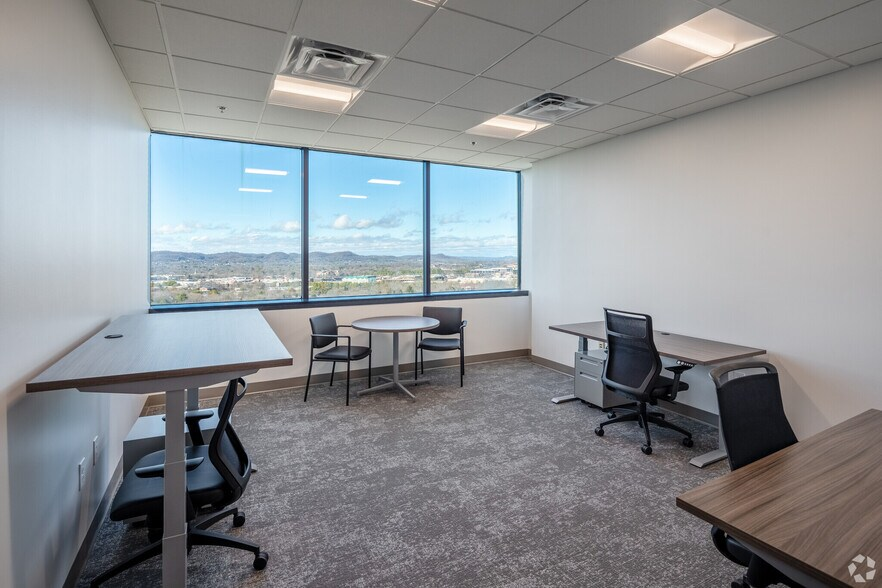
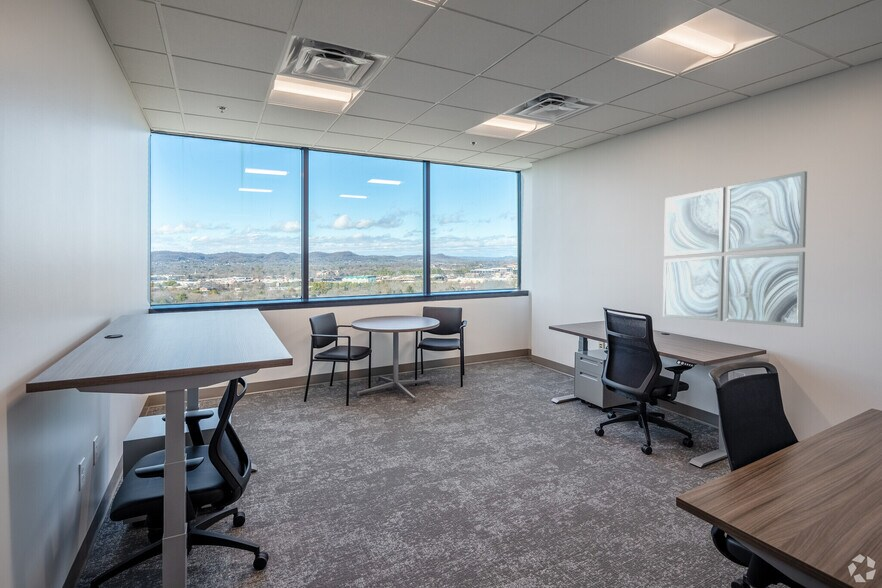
+ wall art (726, 256)
